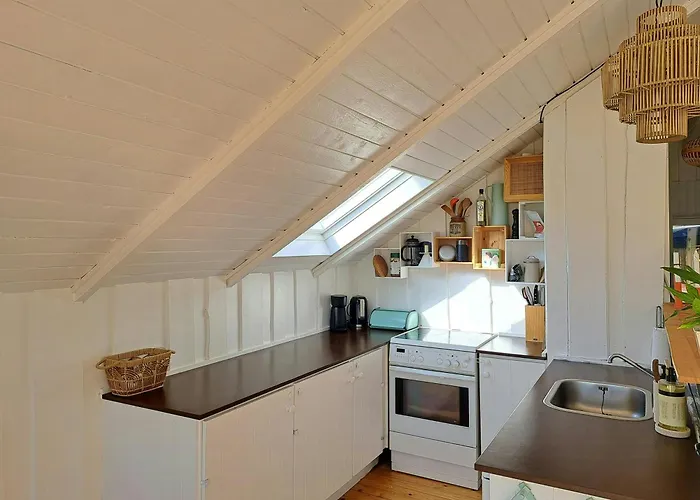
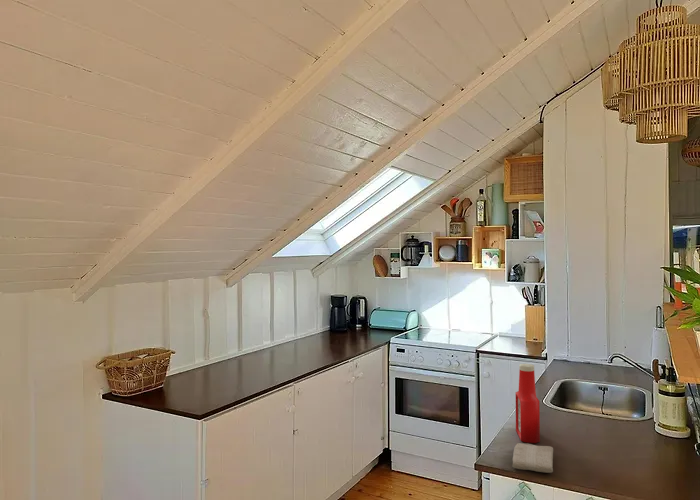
+ soap bottle (527, 400)
+ washcloth (533, 456)
